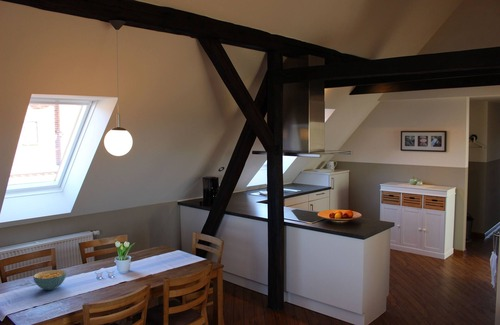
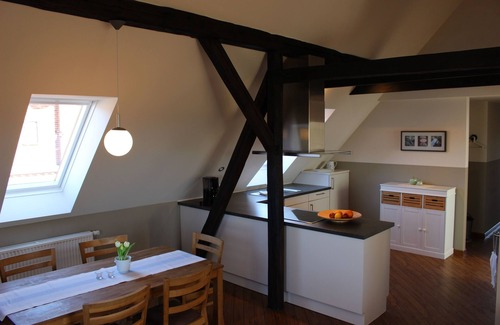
- cereal bowl (50, 281)
